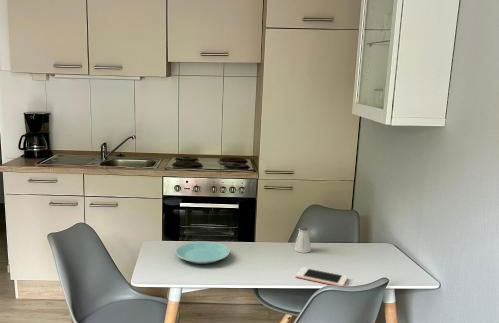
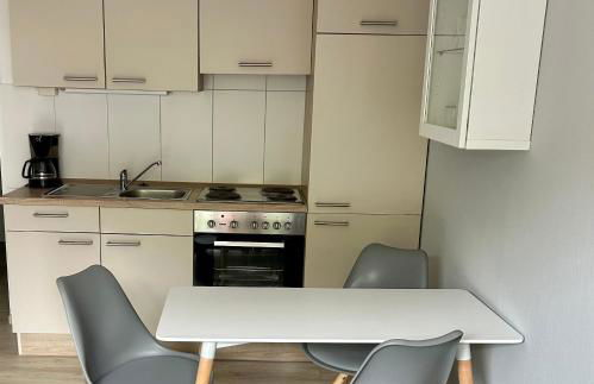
- cell phone (321, 276)
- plate (202, 253)
- saltshaker (303, 238)
